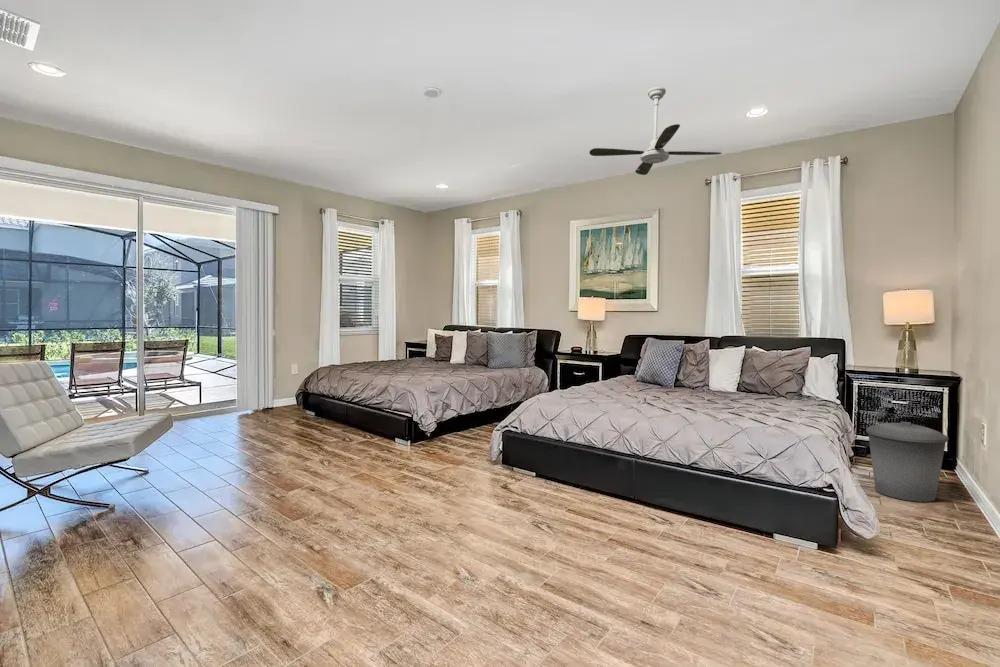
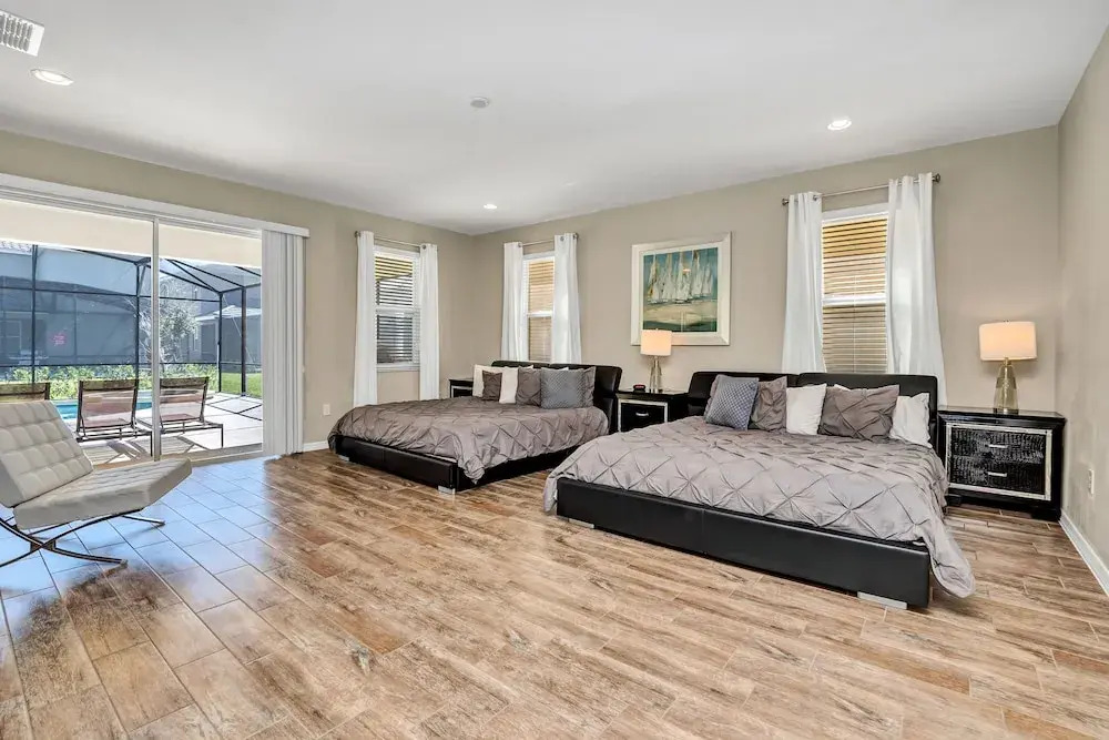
- ceiling fan (655, 125)
- trash can (905, 457)
